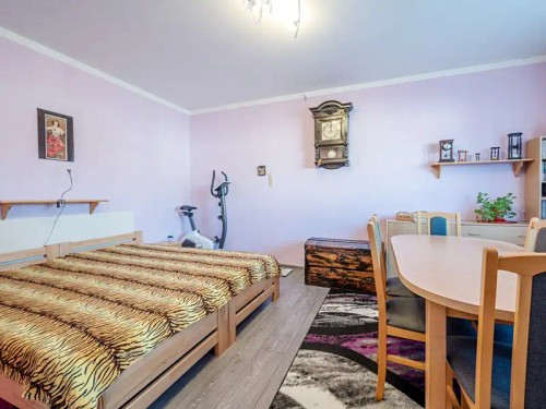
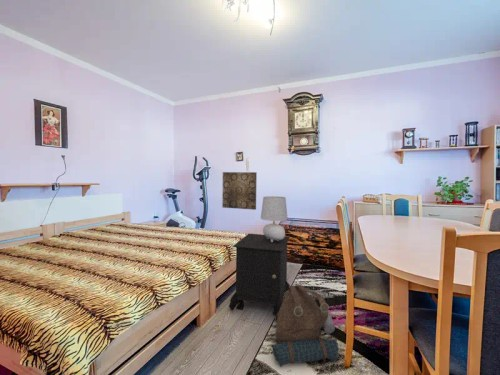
+ nightstand (262, 271)
+ wall art (239, 190)
+ table lamp (273, 218)
+ backpack (300, 316)
